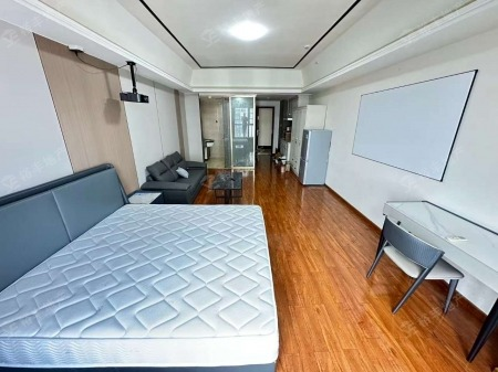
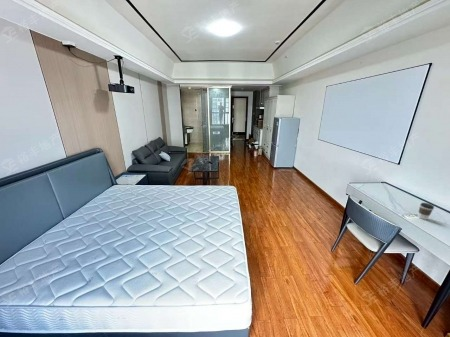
+ coffee cup (424, 211)
